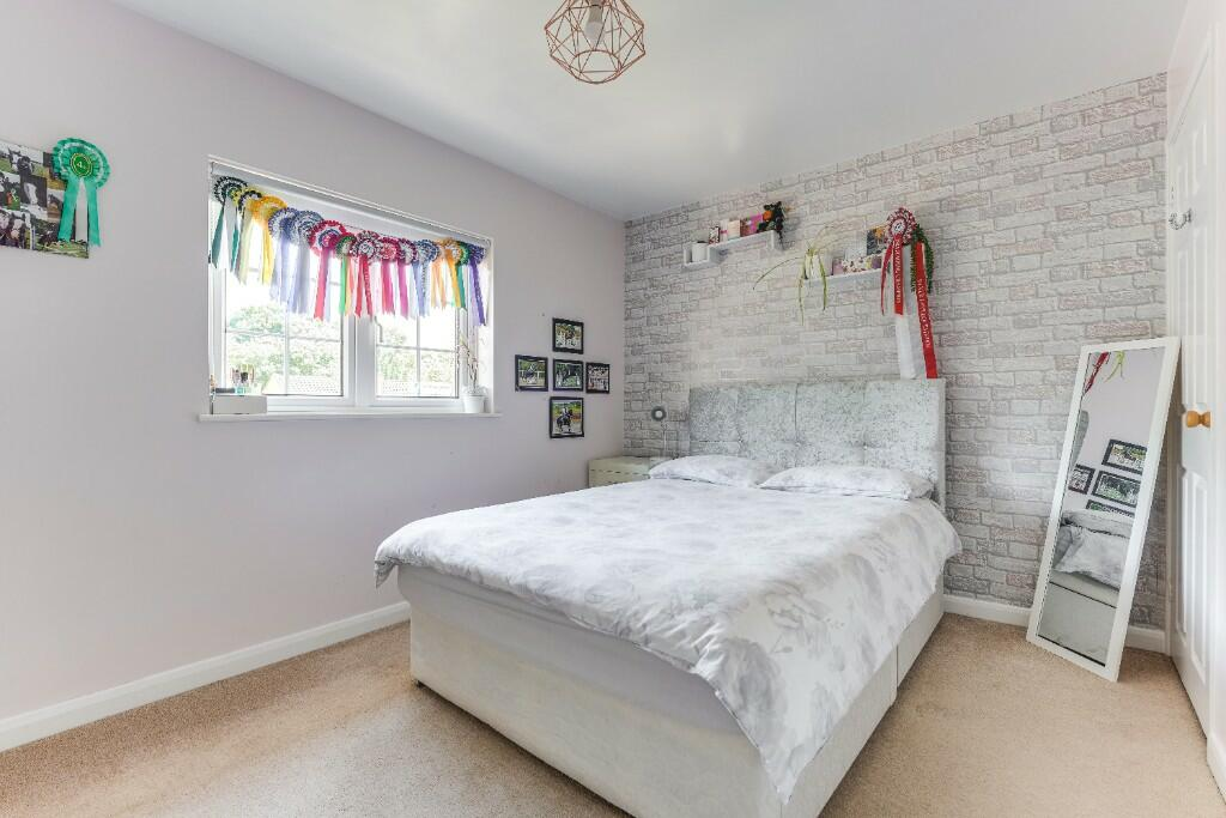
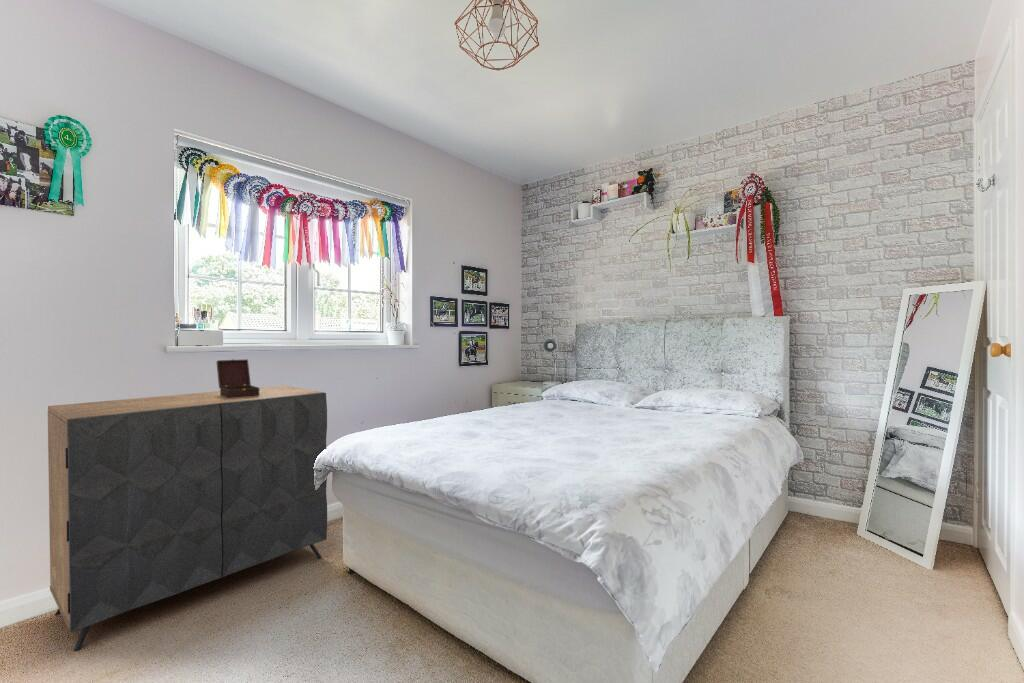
+ dresser (203, 491)
+ jewelry box (237, 377)
